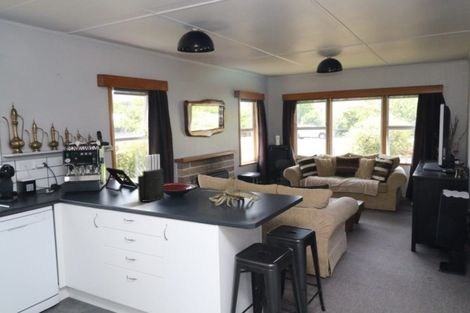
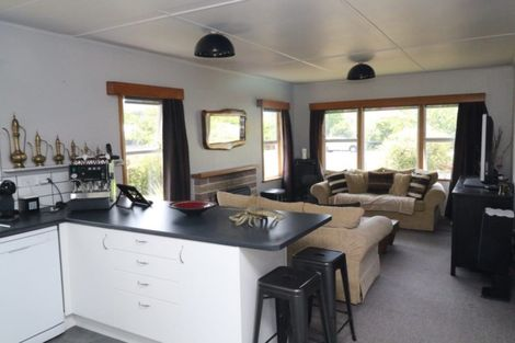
- knife block (149, 177)
